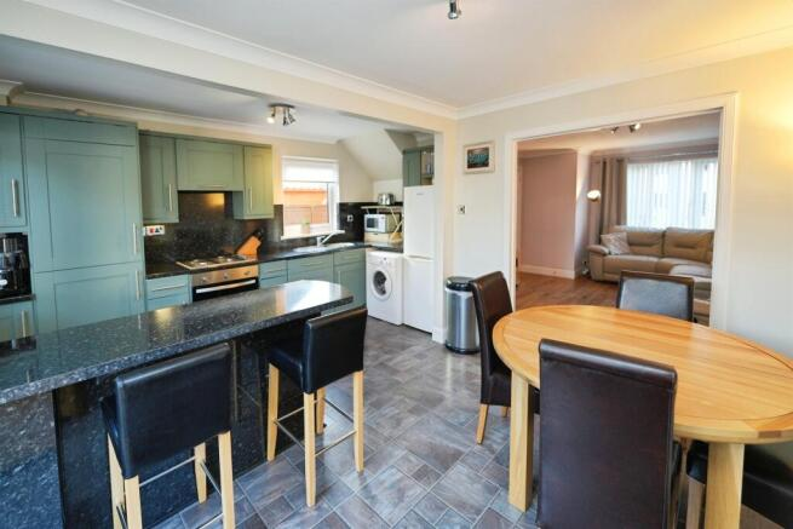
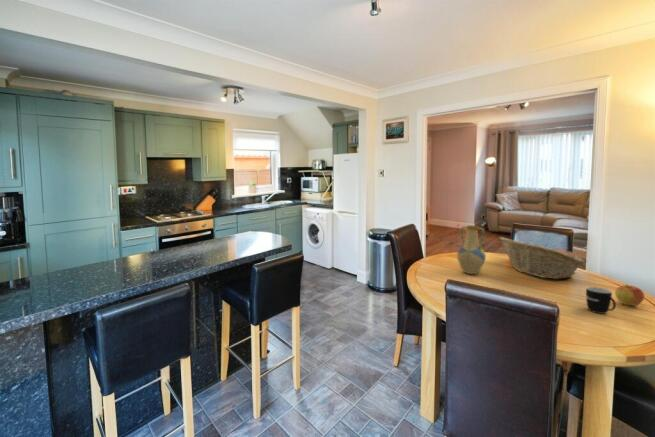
+ apple (629, 294)
+ fruit basket (538, 255)
+ vase (471, 249)
+ mug (601, 301)
